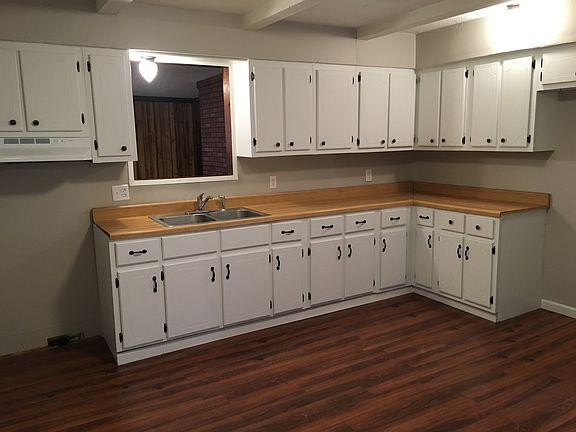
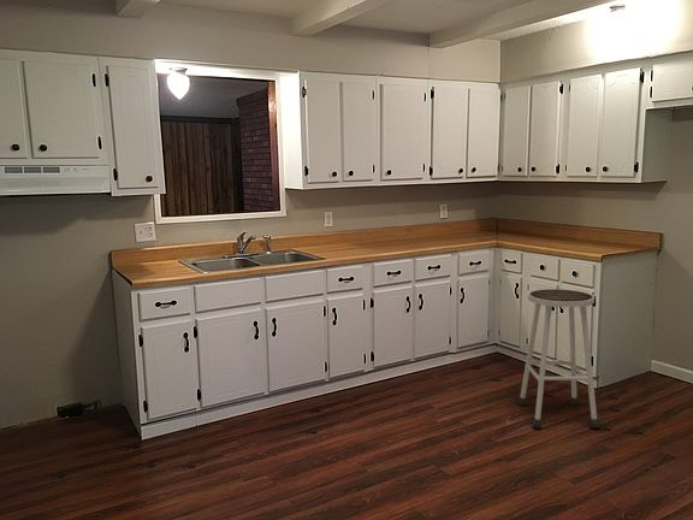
+ stool (558, 361)
